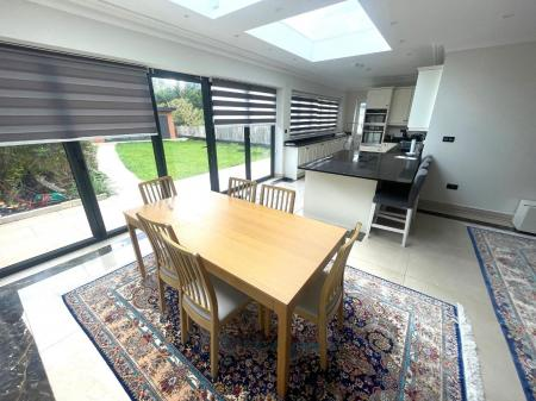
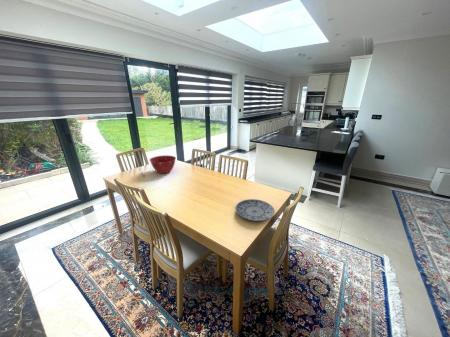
+ mixing bowl (163, 164)
+ plate (254, 210)
